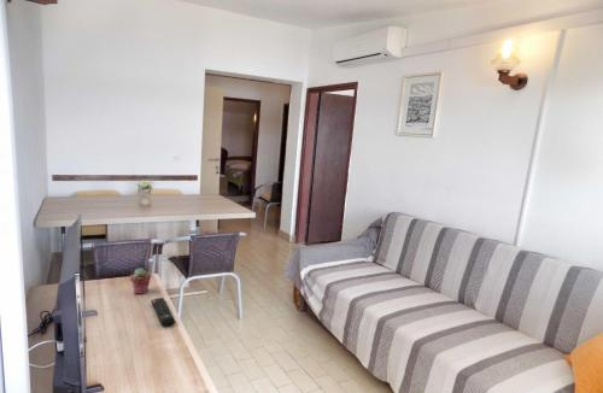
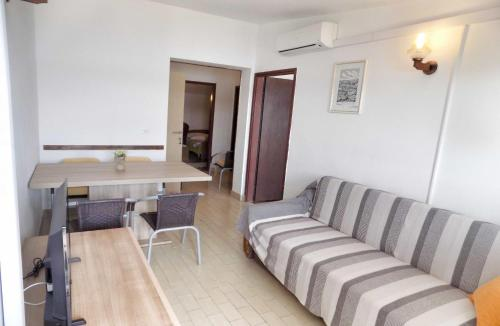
- potted succulent (140, 280)
- remote control (162, 311)
